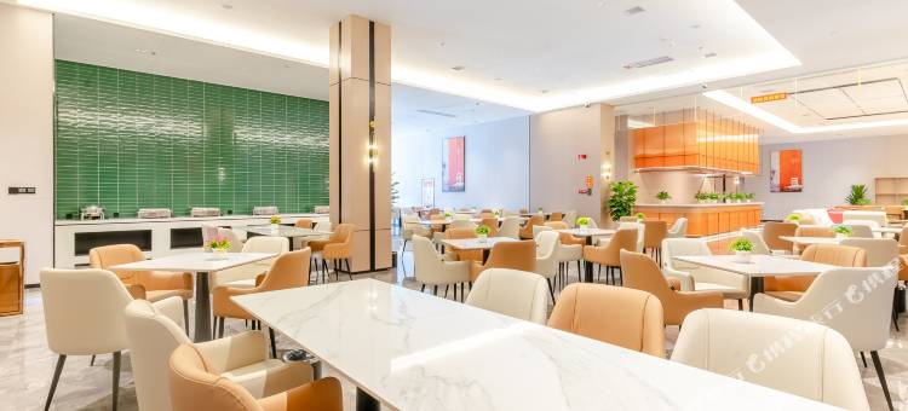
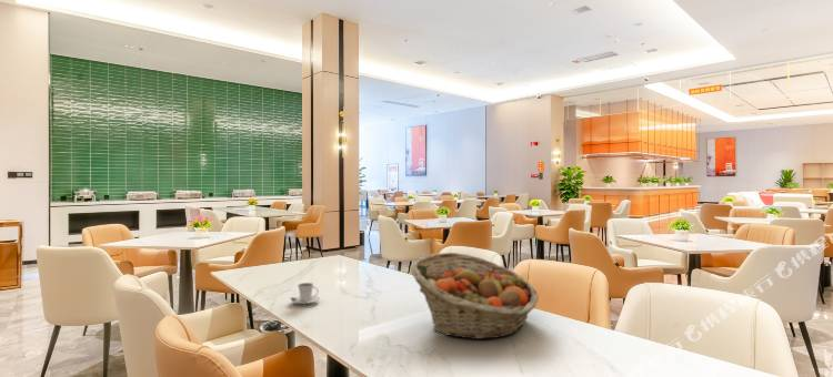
+ fruit basket (474, 291)
+ cappuccino (305, 287)
